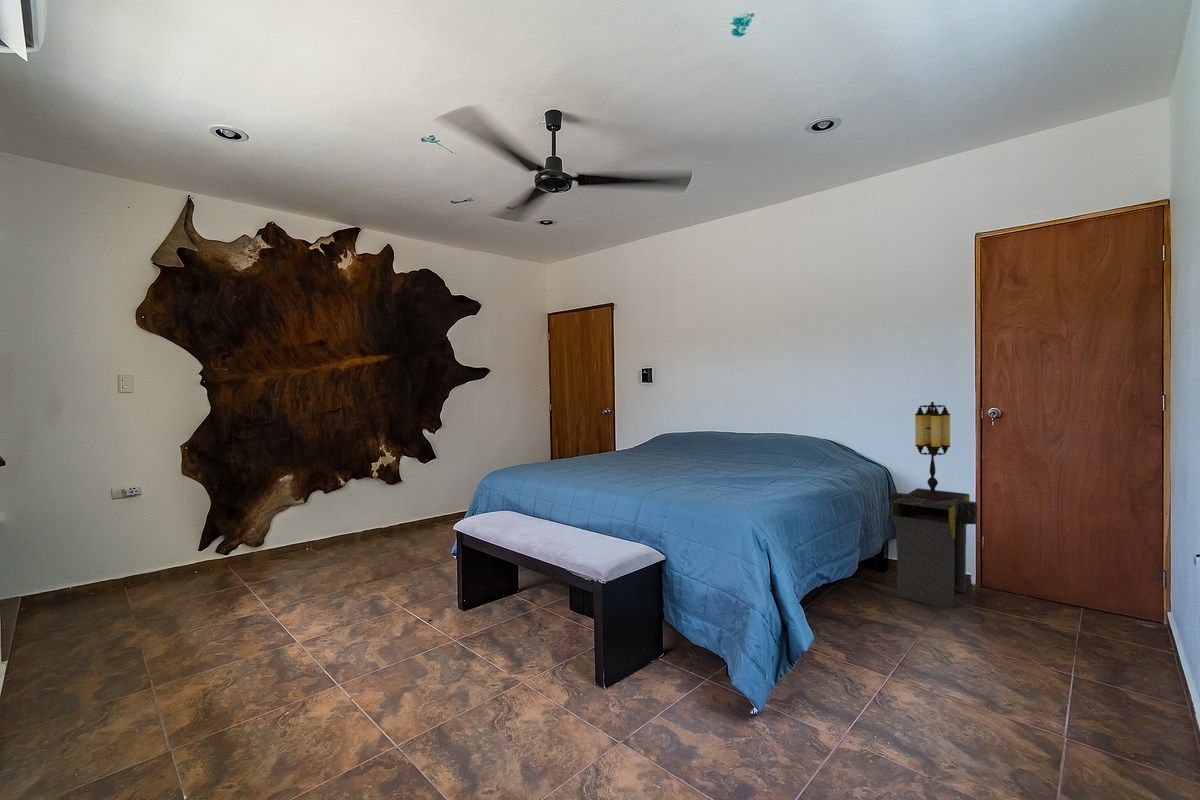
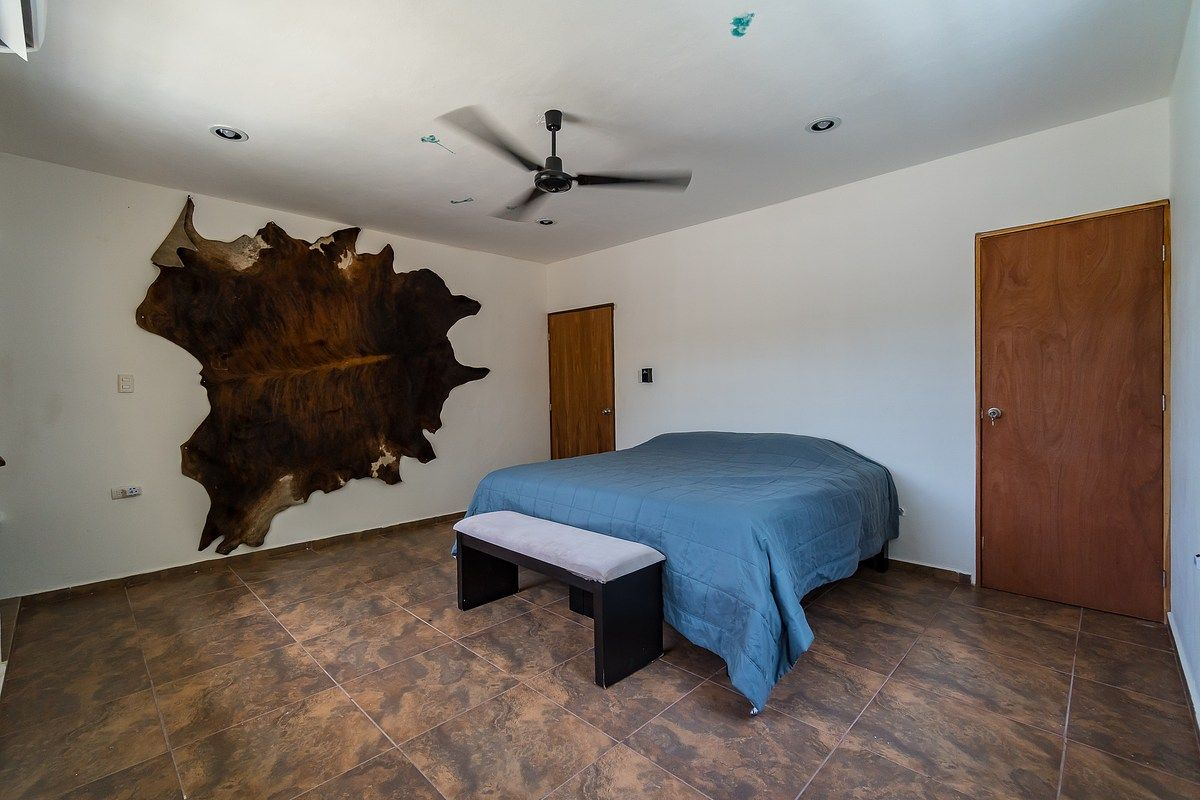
- table lamp (932, 448)
- side table (931, 545)
